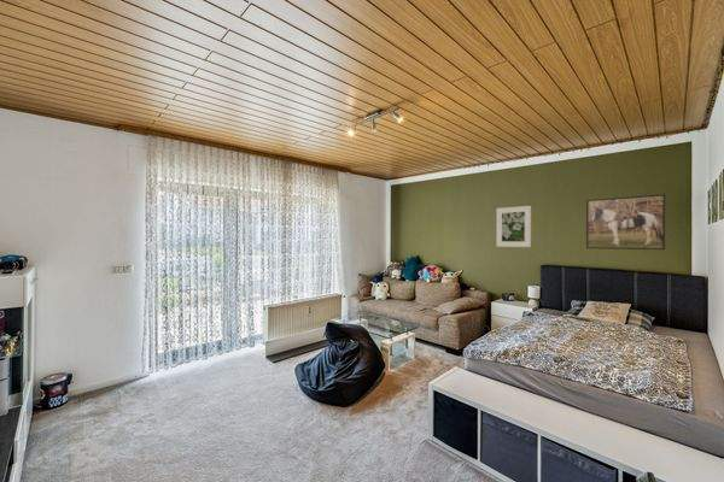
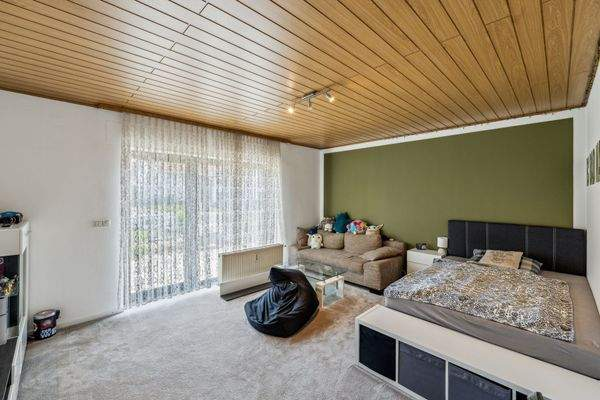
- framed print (513, 227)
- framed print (623, 223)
